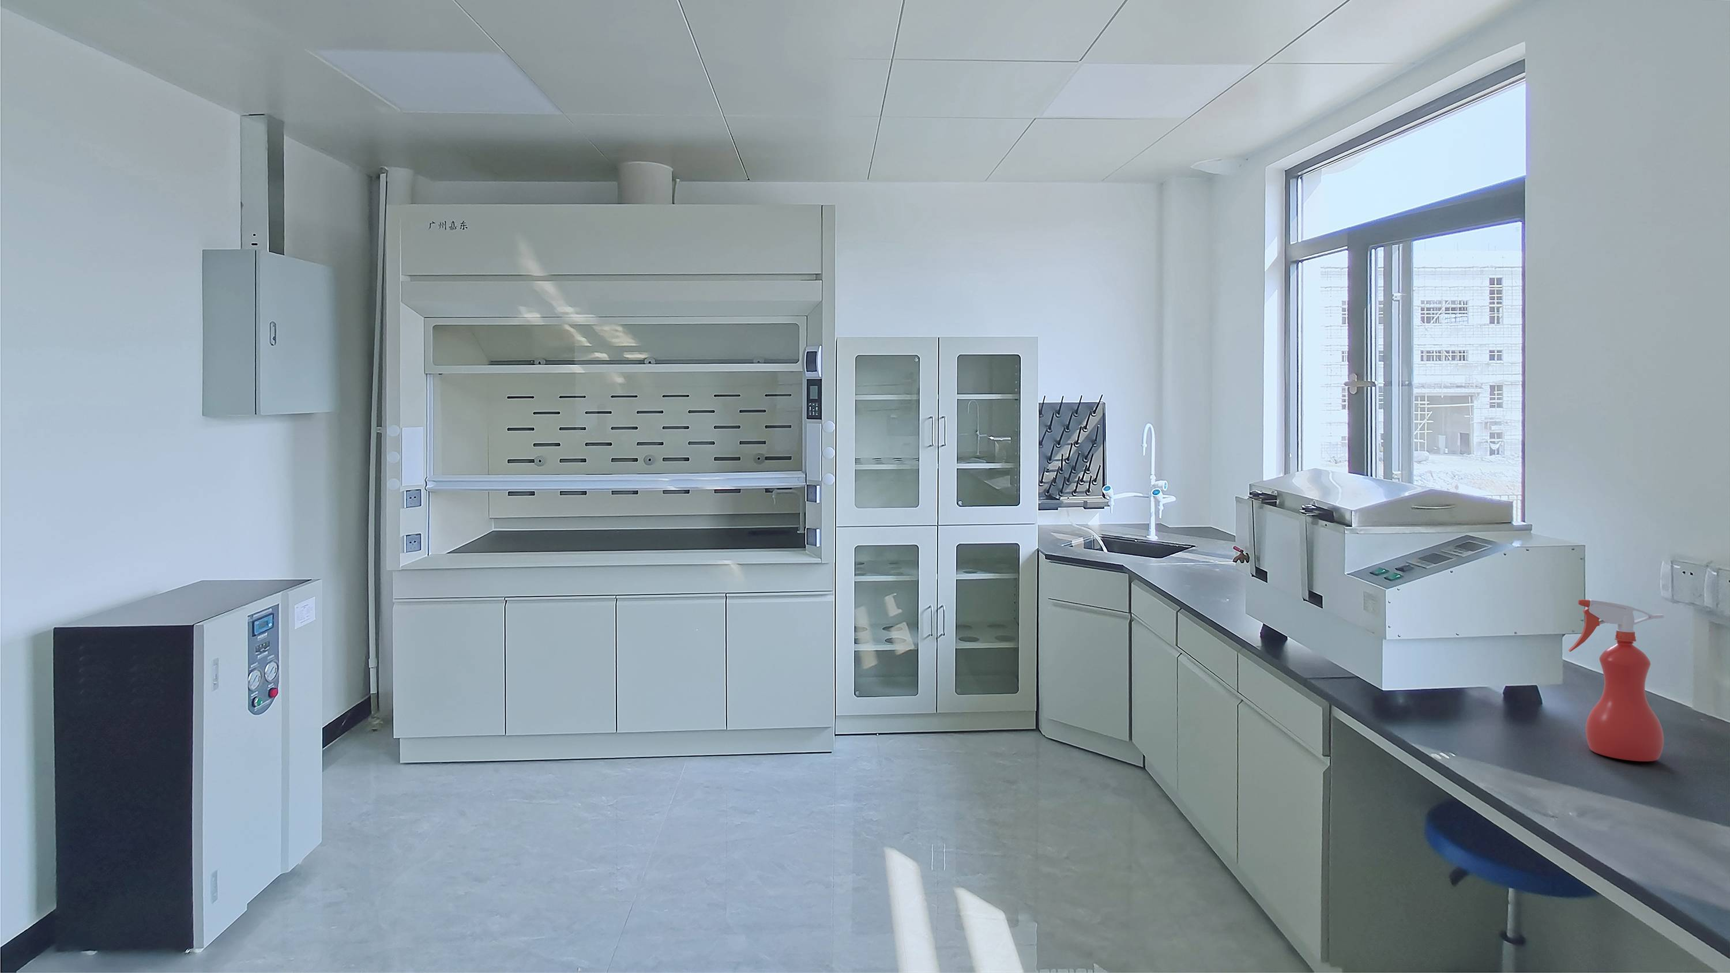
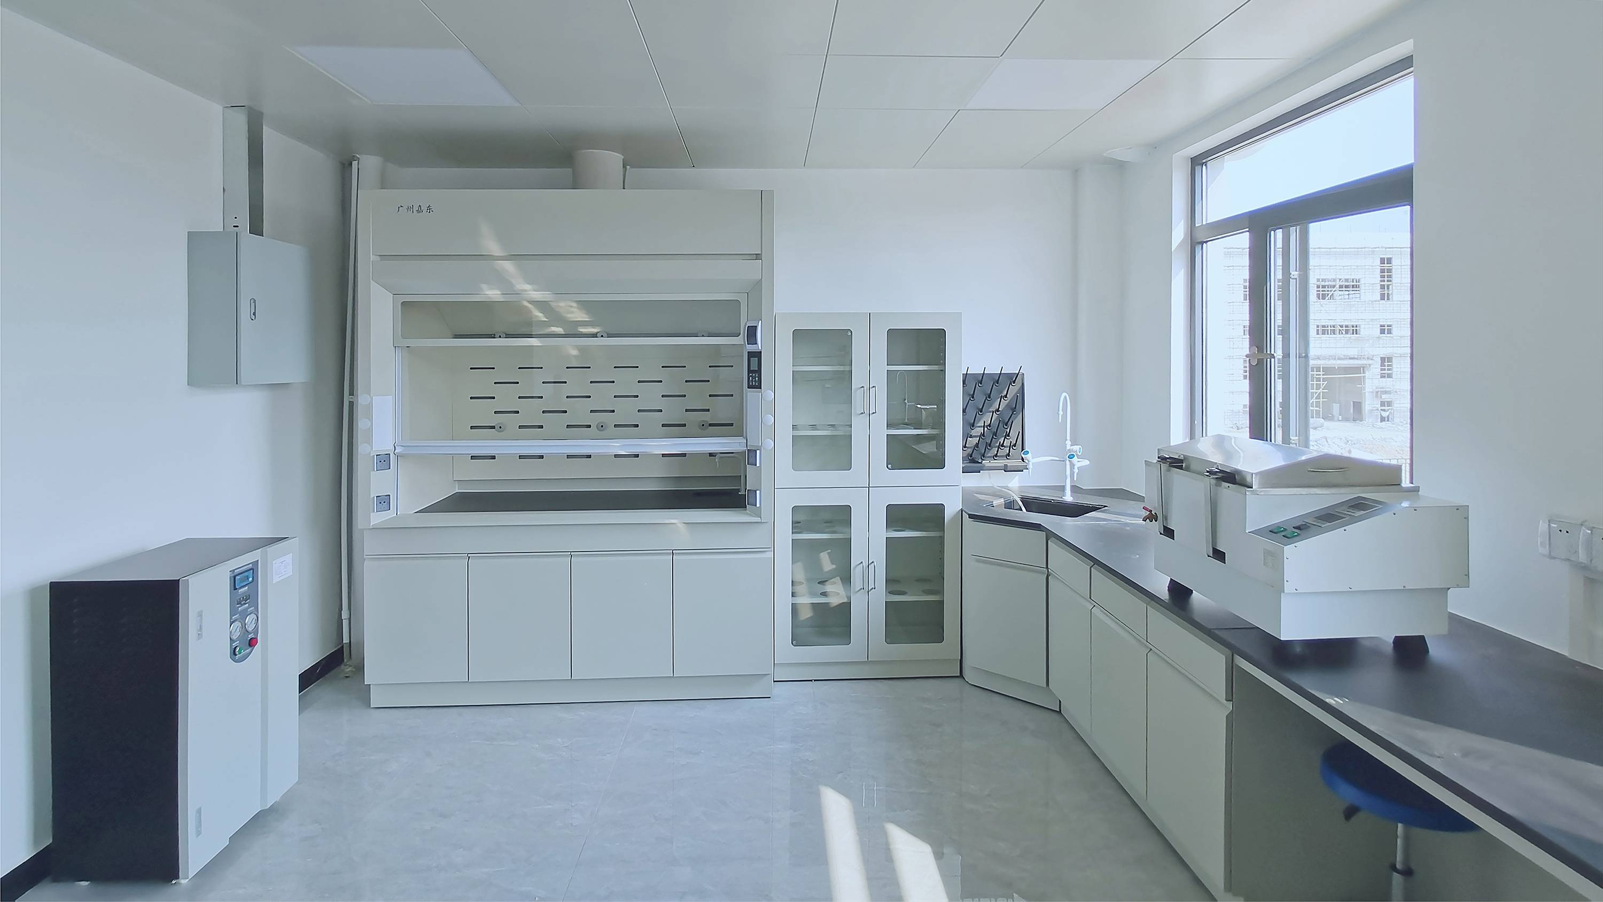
- spray bottle (1615, 677)
